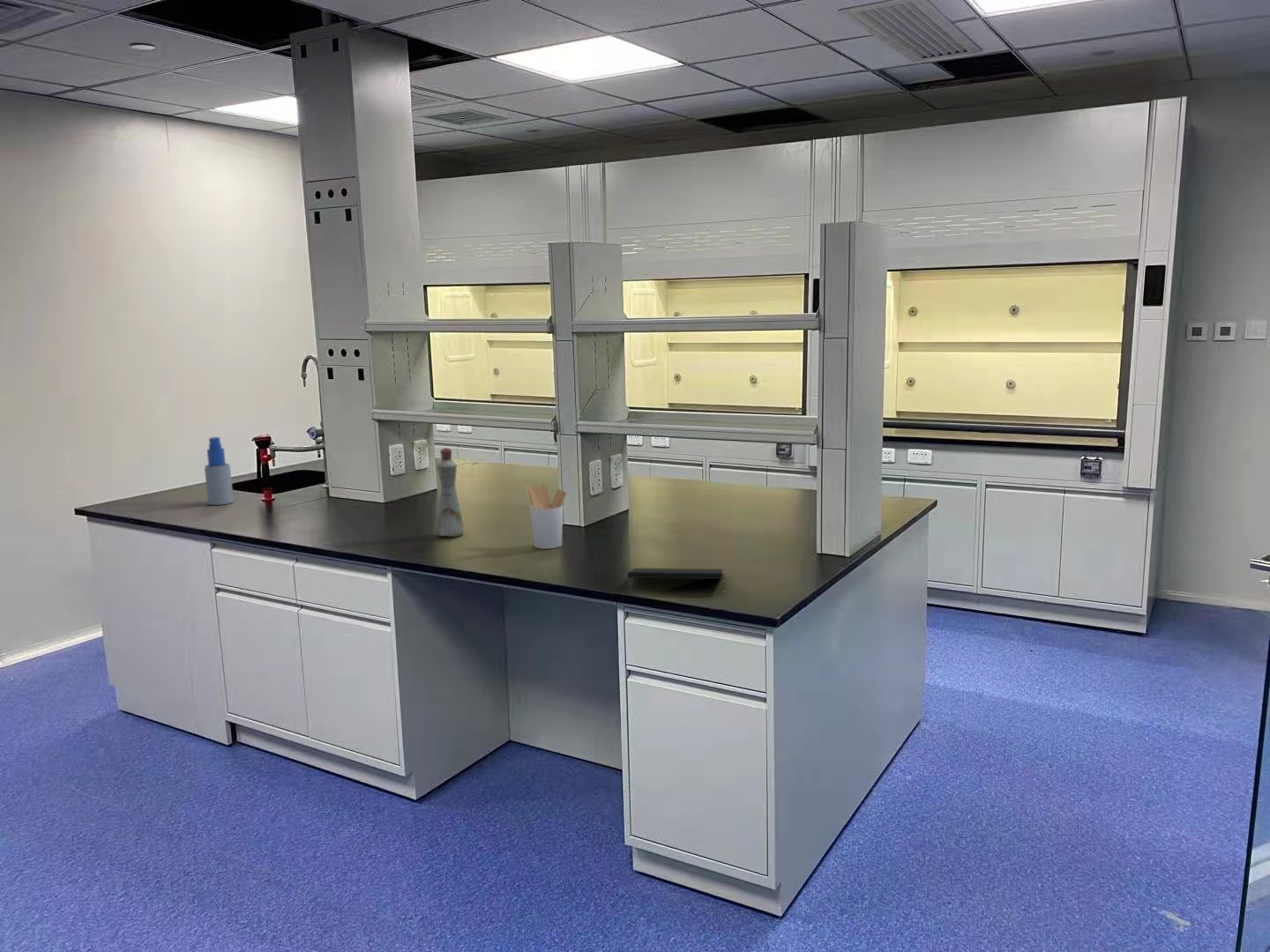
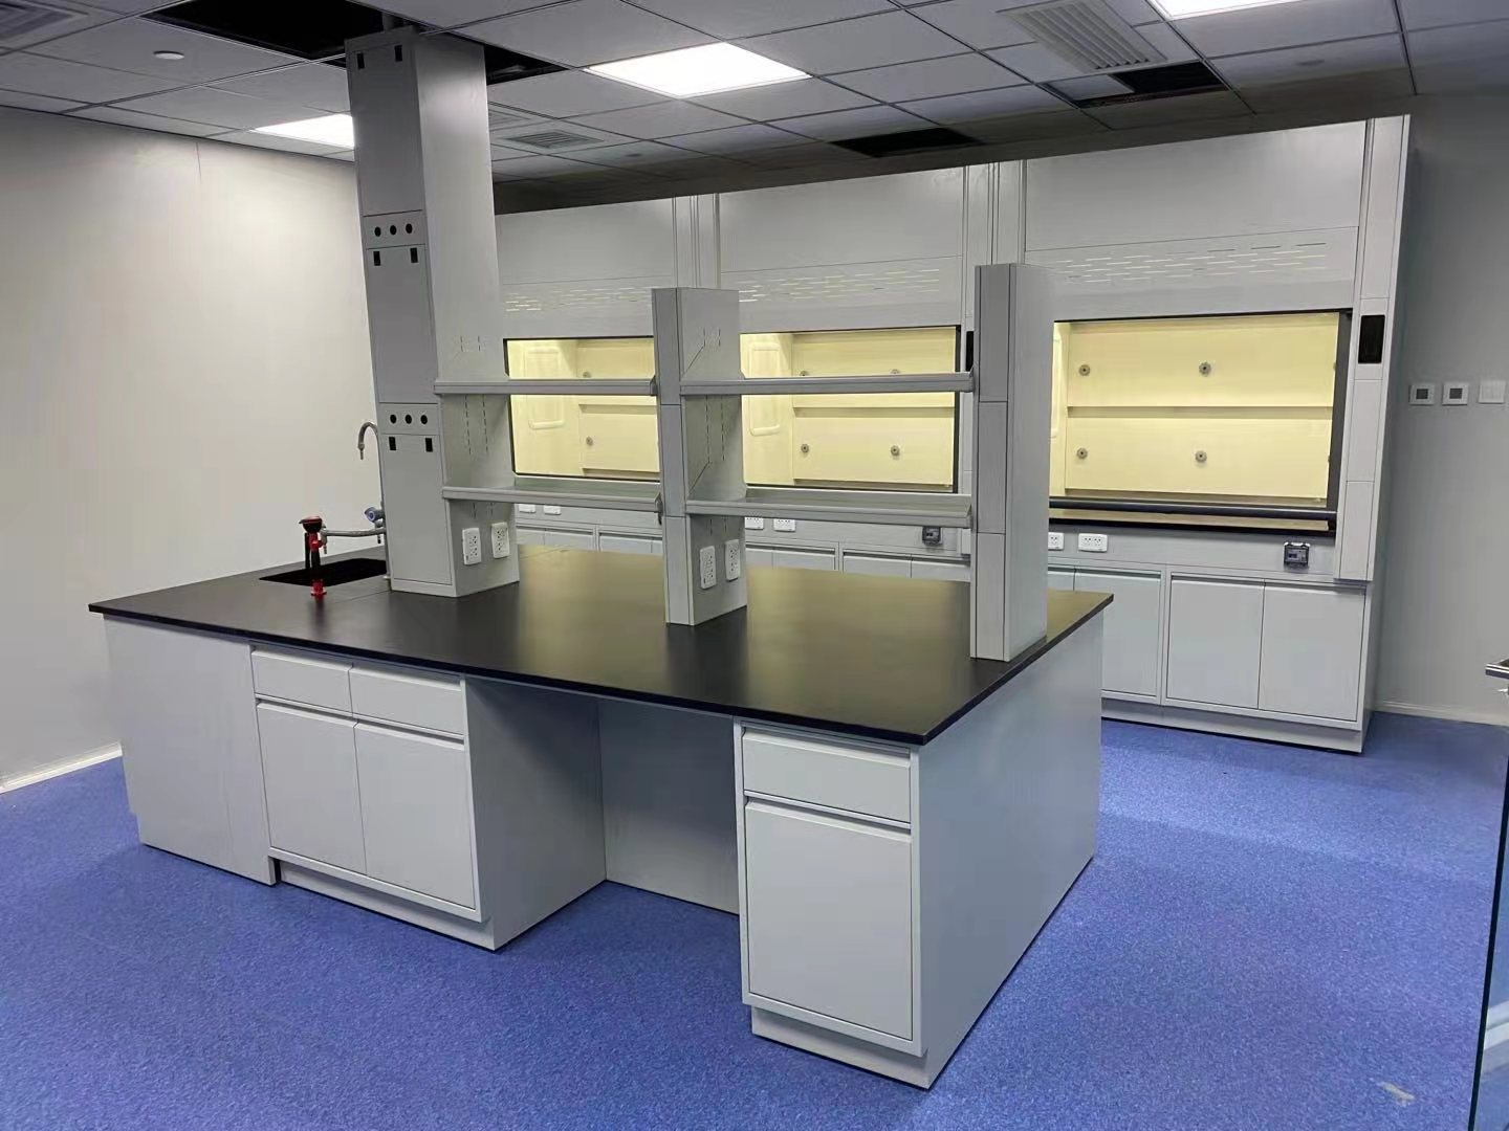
- utensil holder (543, 514)
- spray bottle (217, 470)
- bottle (447, 491)
- notepad (676, 573)
